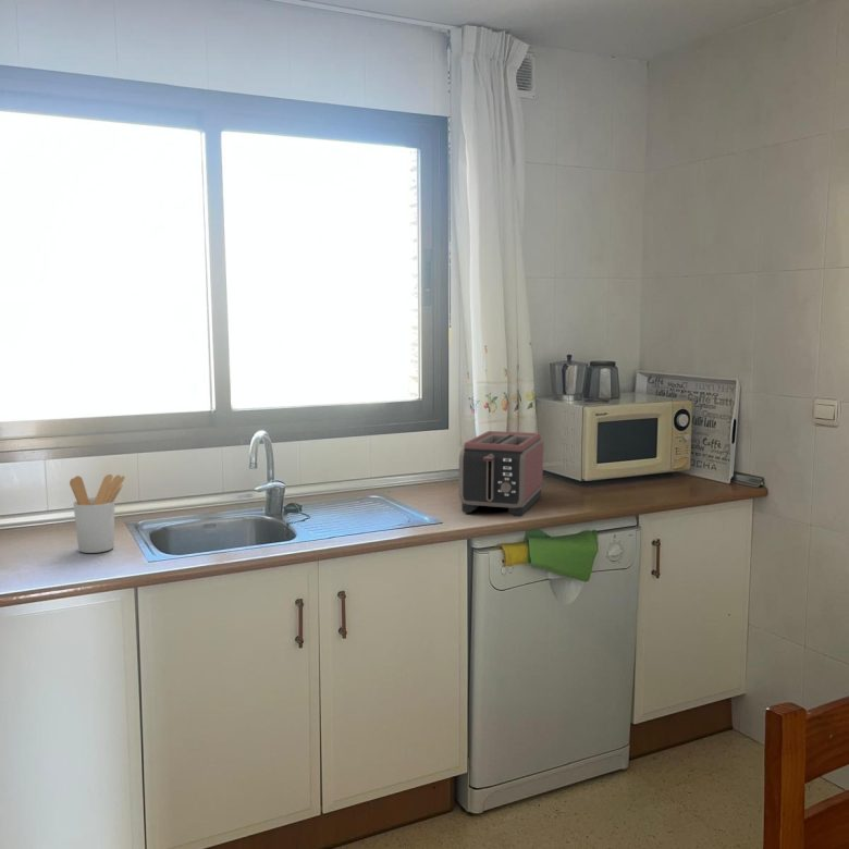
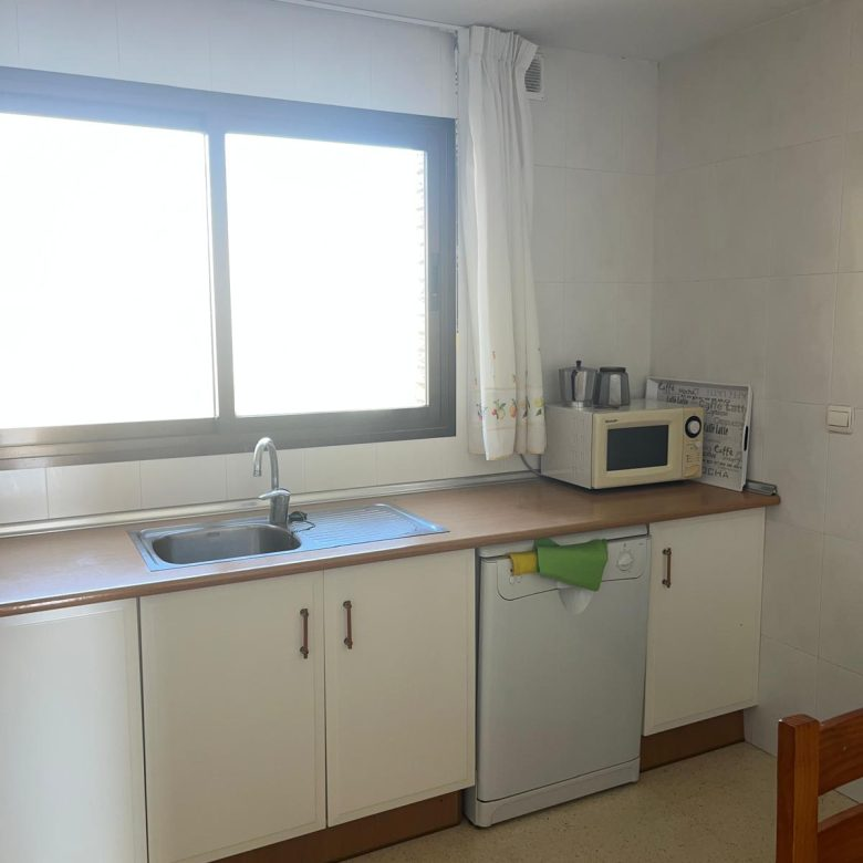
- toaster (501, 472)
- utensil holder (101, 510)
